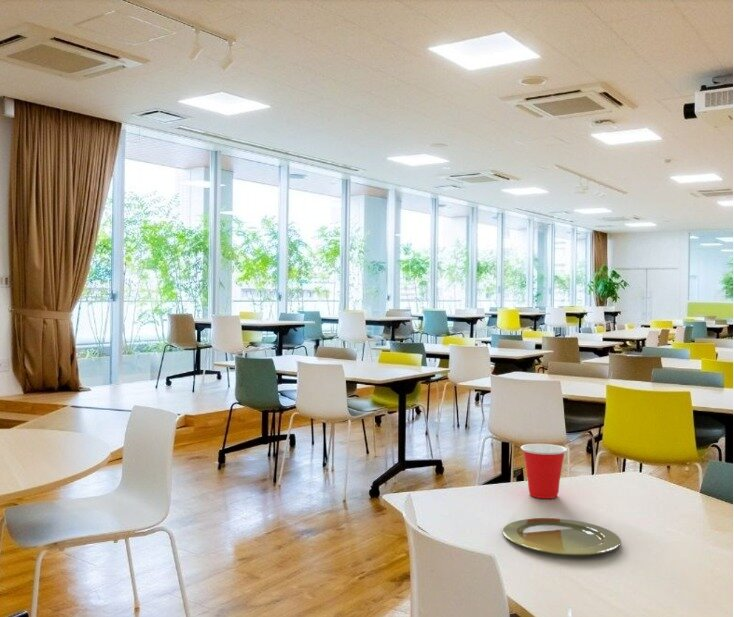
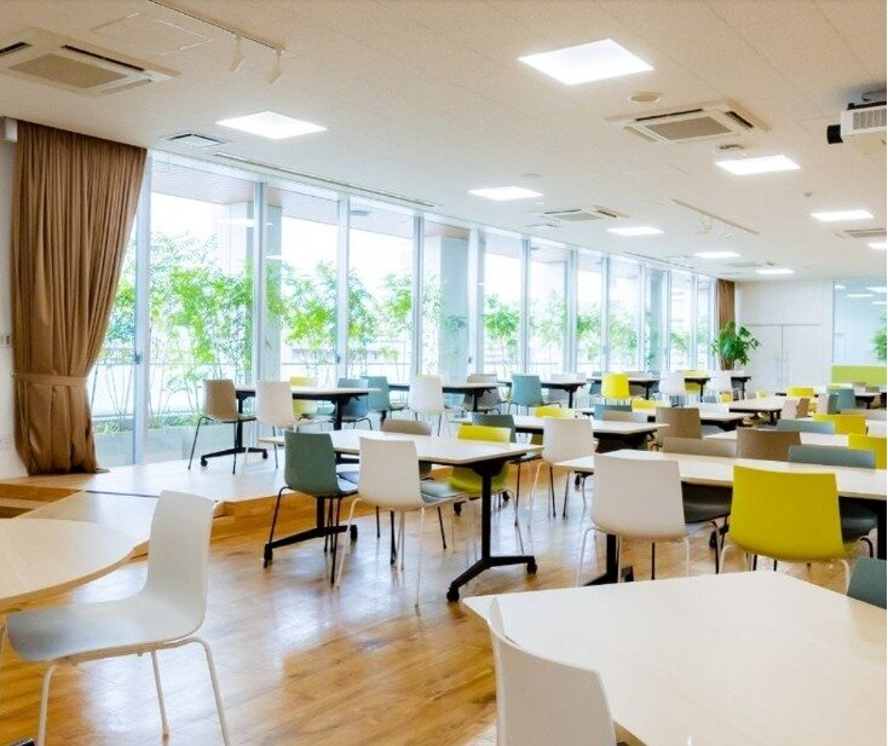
- cup (543, 471)
- plate (560, 535)
